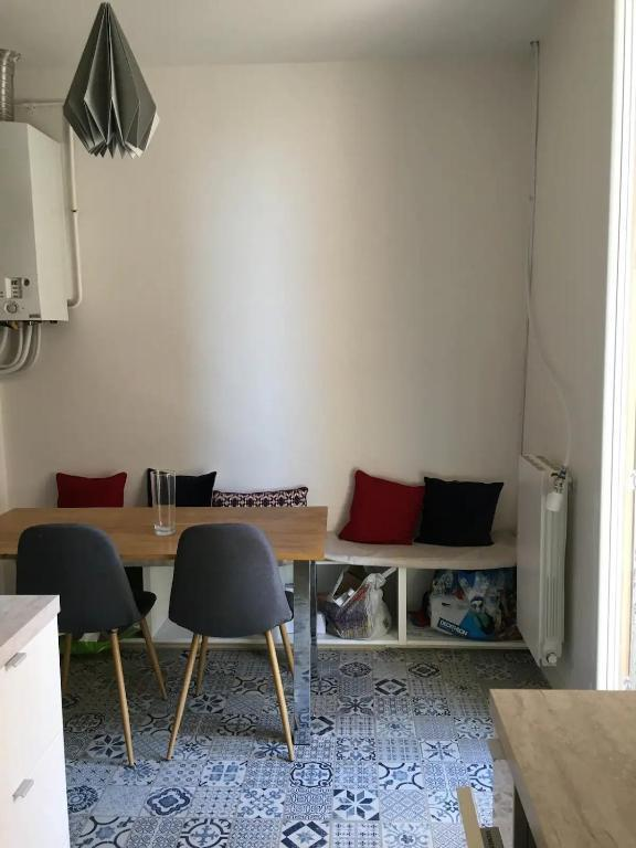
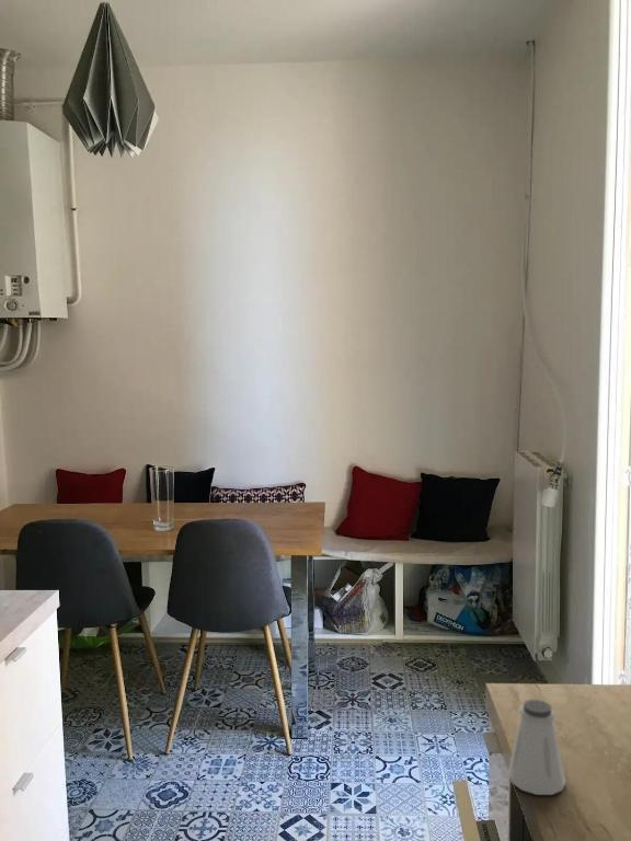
+ saltshaker (537, 741)
